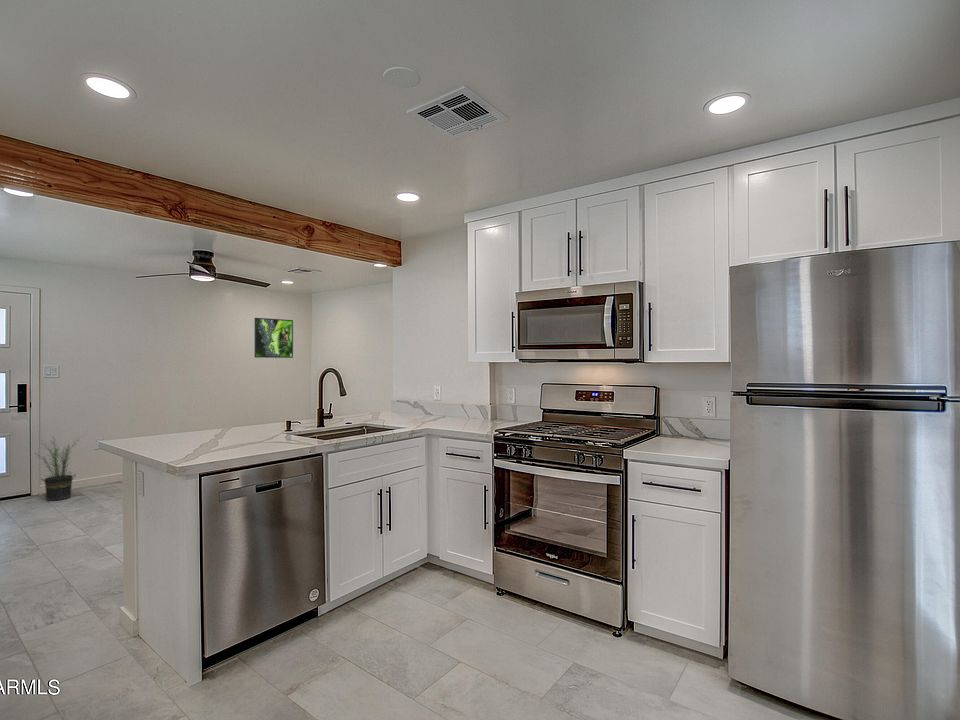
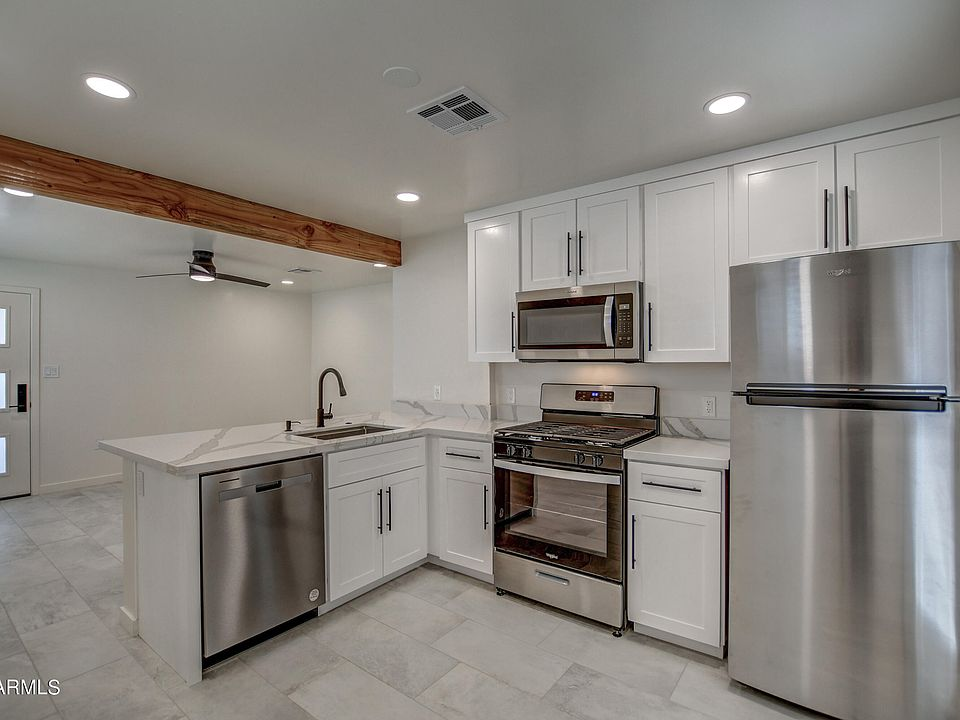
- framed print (274, 338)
- potted plant (57, 467)
